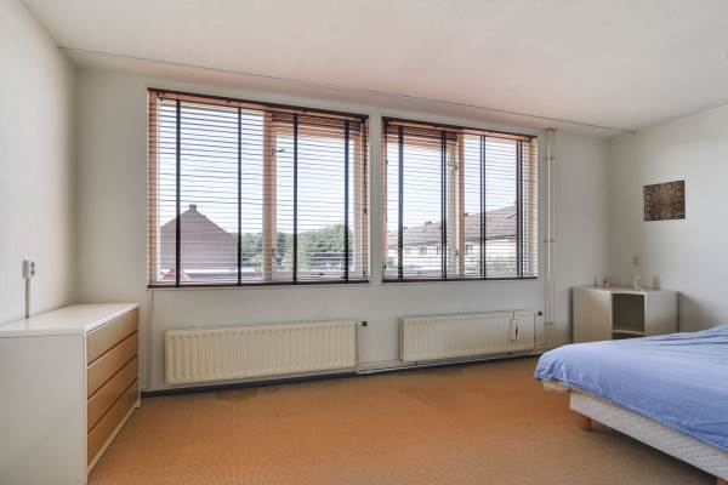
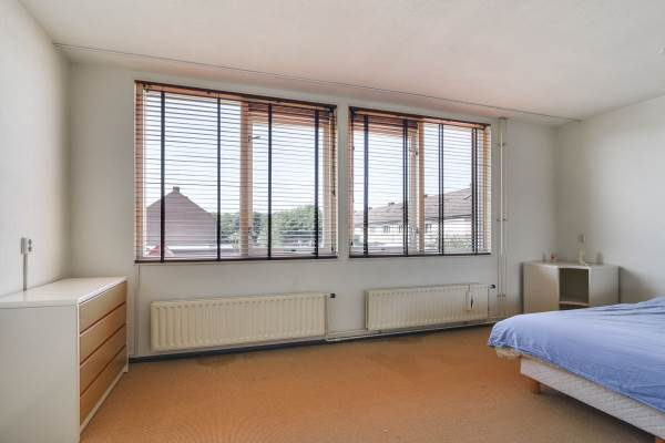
- wall art (662, 201)
